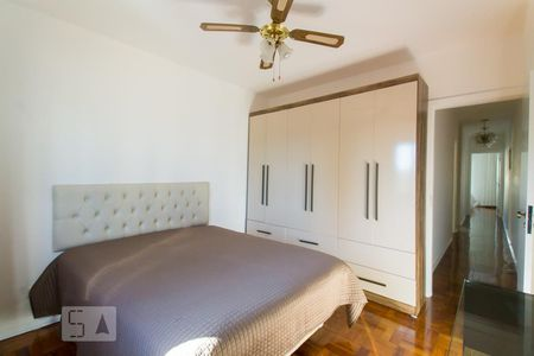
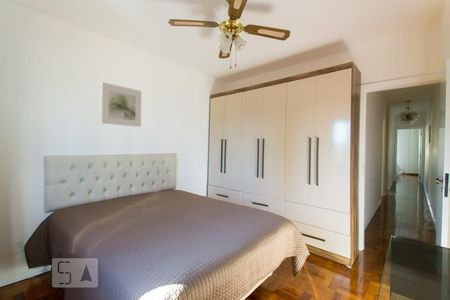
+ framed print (122, 106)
